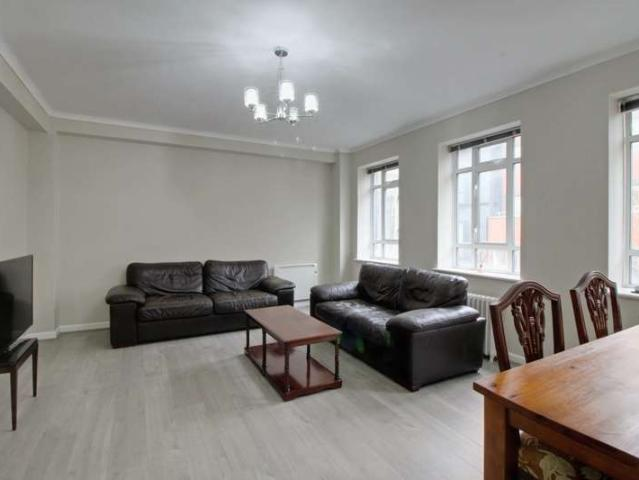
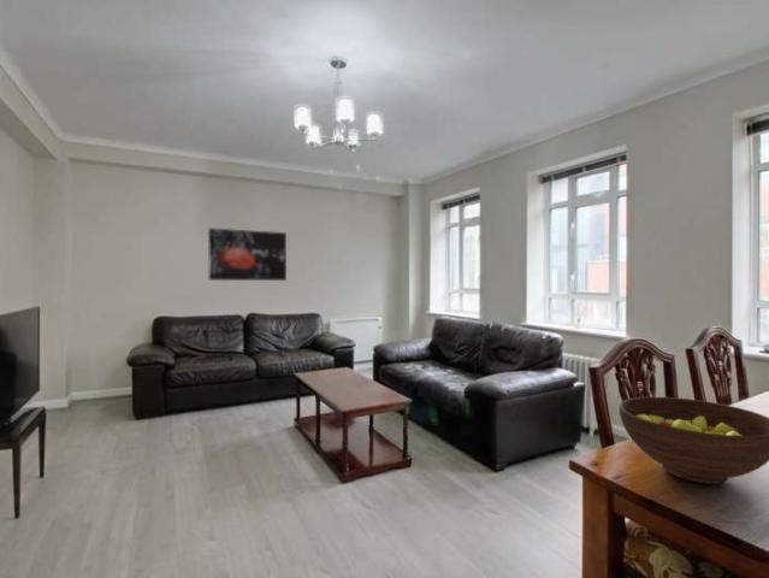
+ fruit bowl (693, 443)
+ wall art (248, 255)
